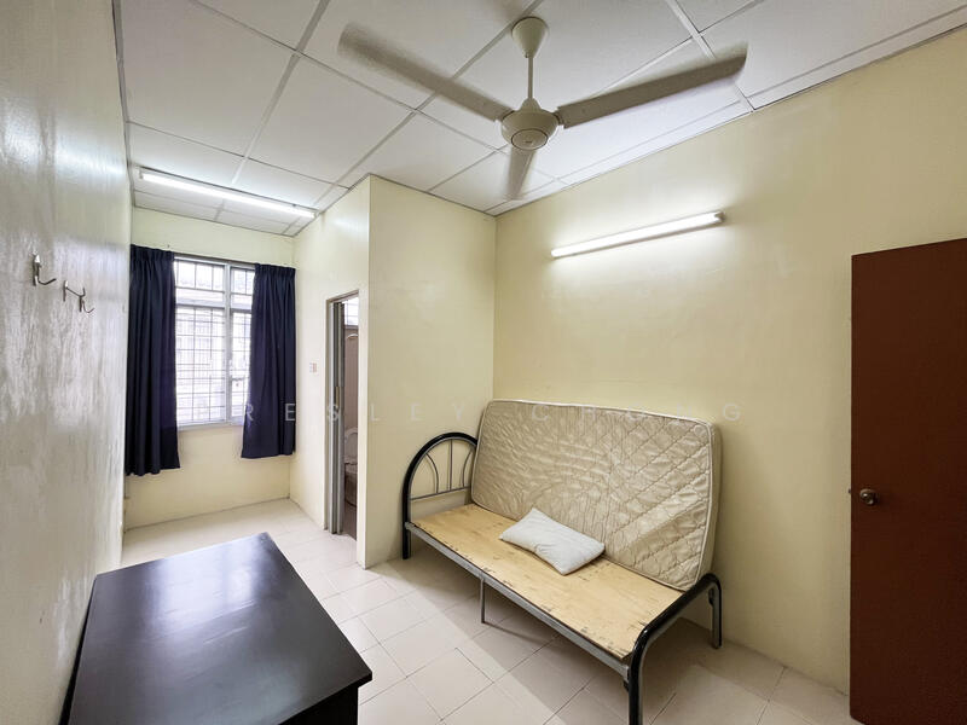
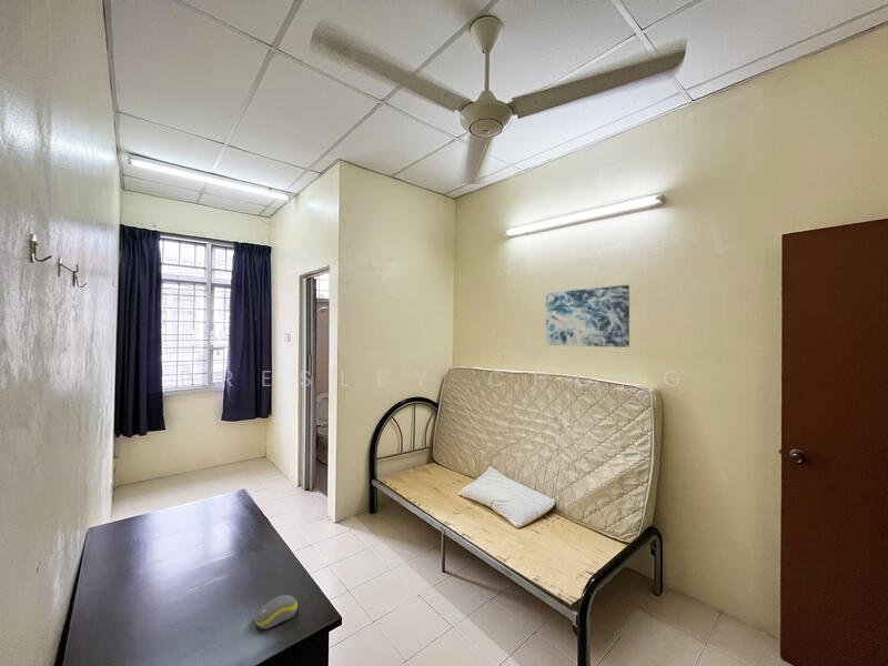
+ computer mouse (276, 608)
+ wall art (584, 317)
